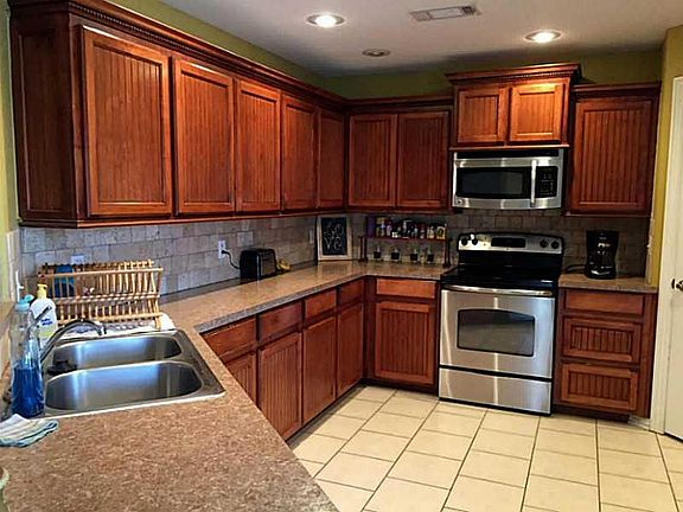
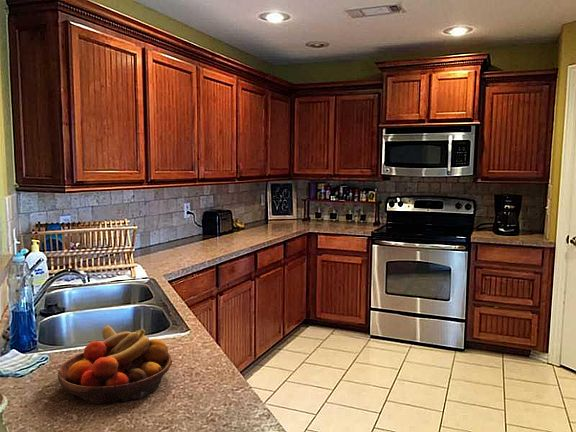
+ fruit bowl (115, 359)
